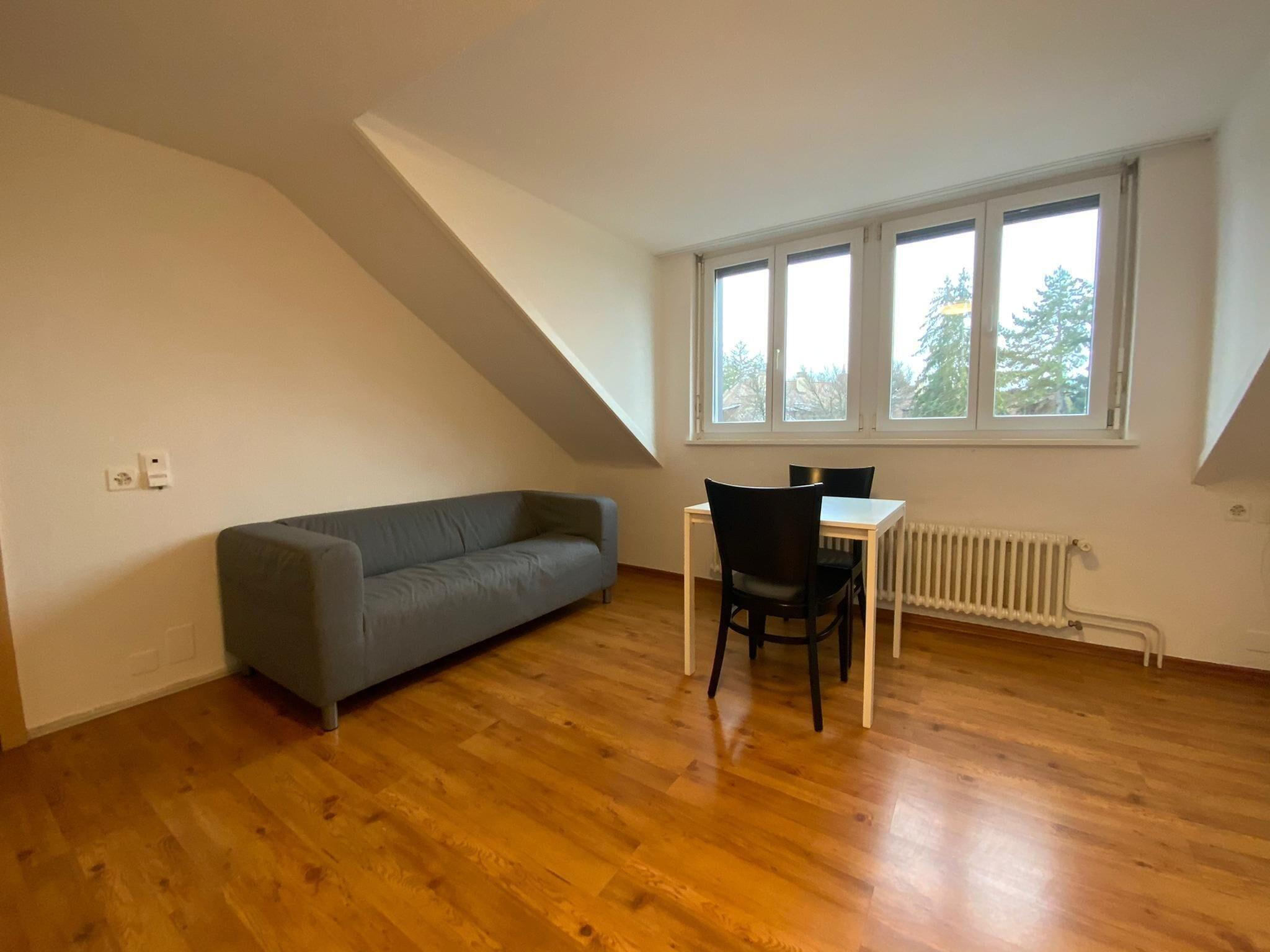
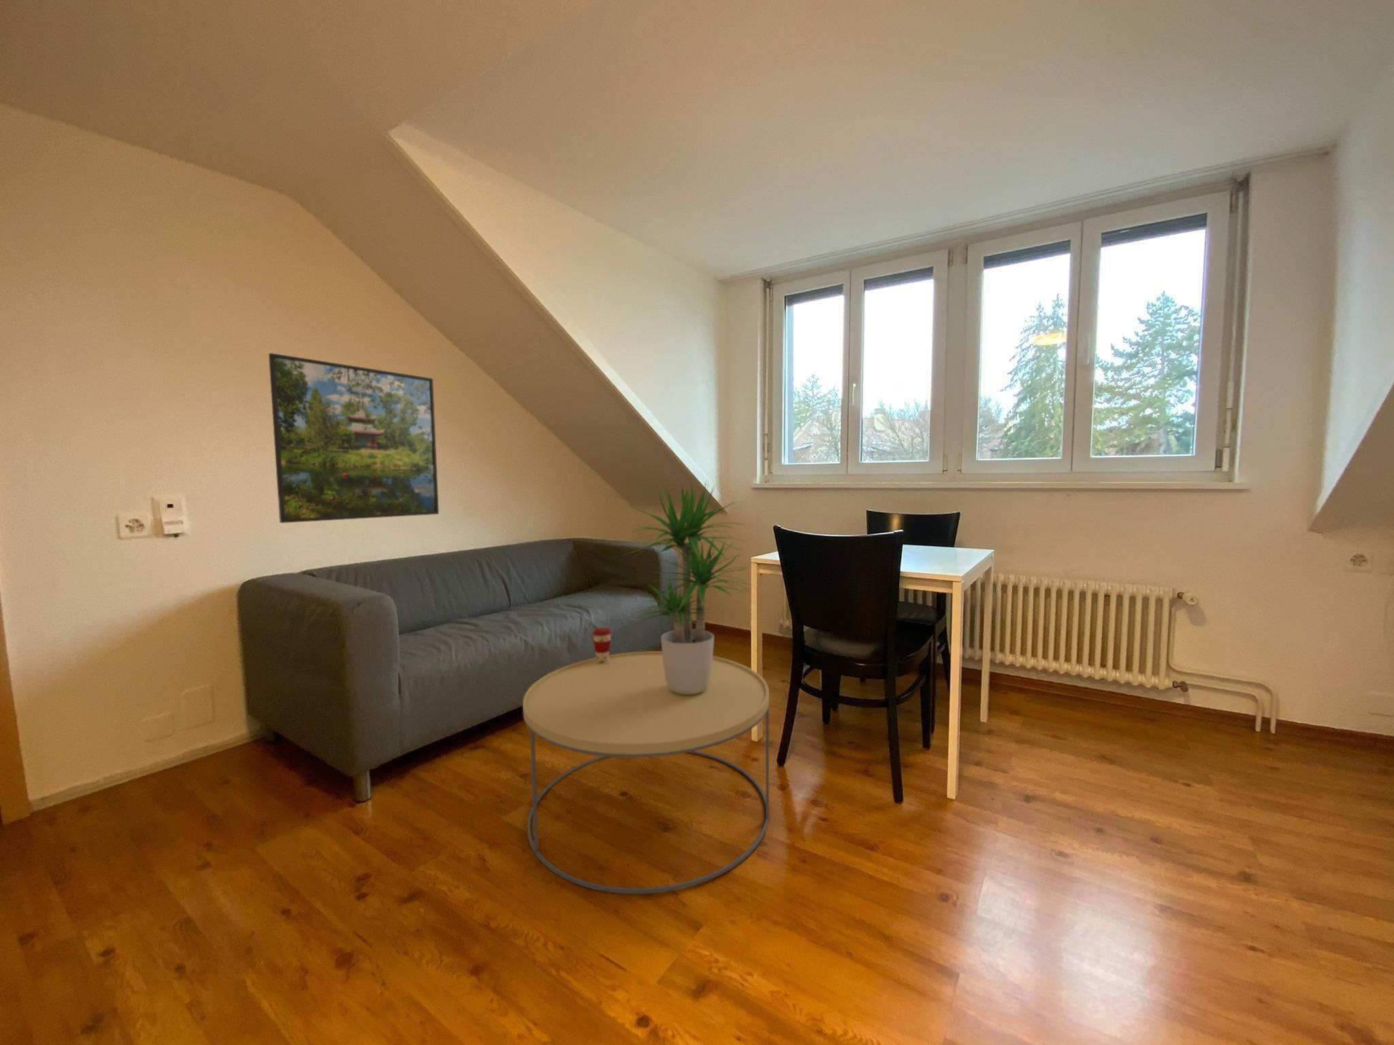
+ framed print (363, 442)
+ coffee table (649, 748)
+ potted plant (693, 582)
+ coffee cup (602, 643)
